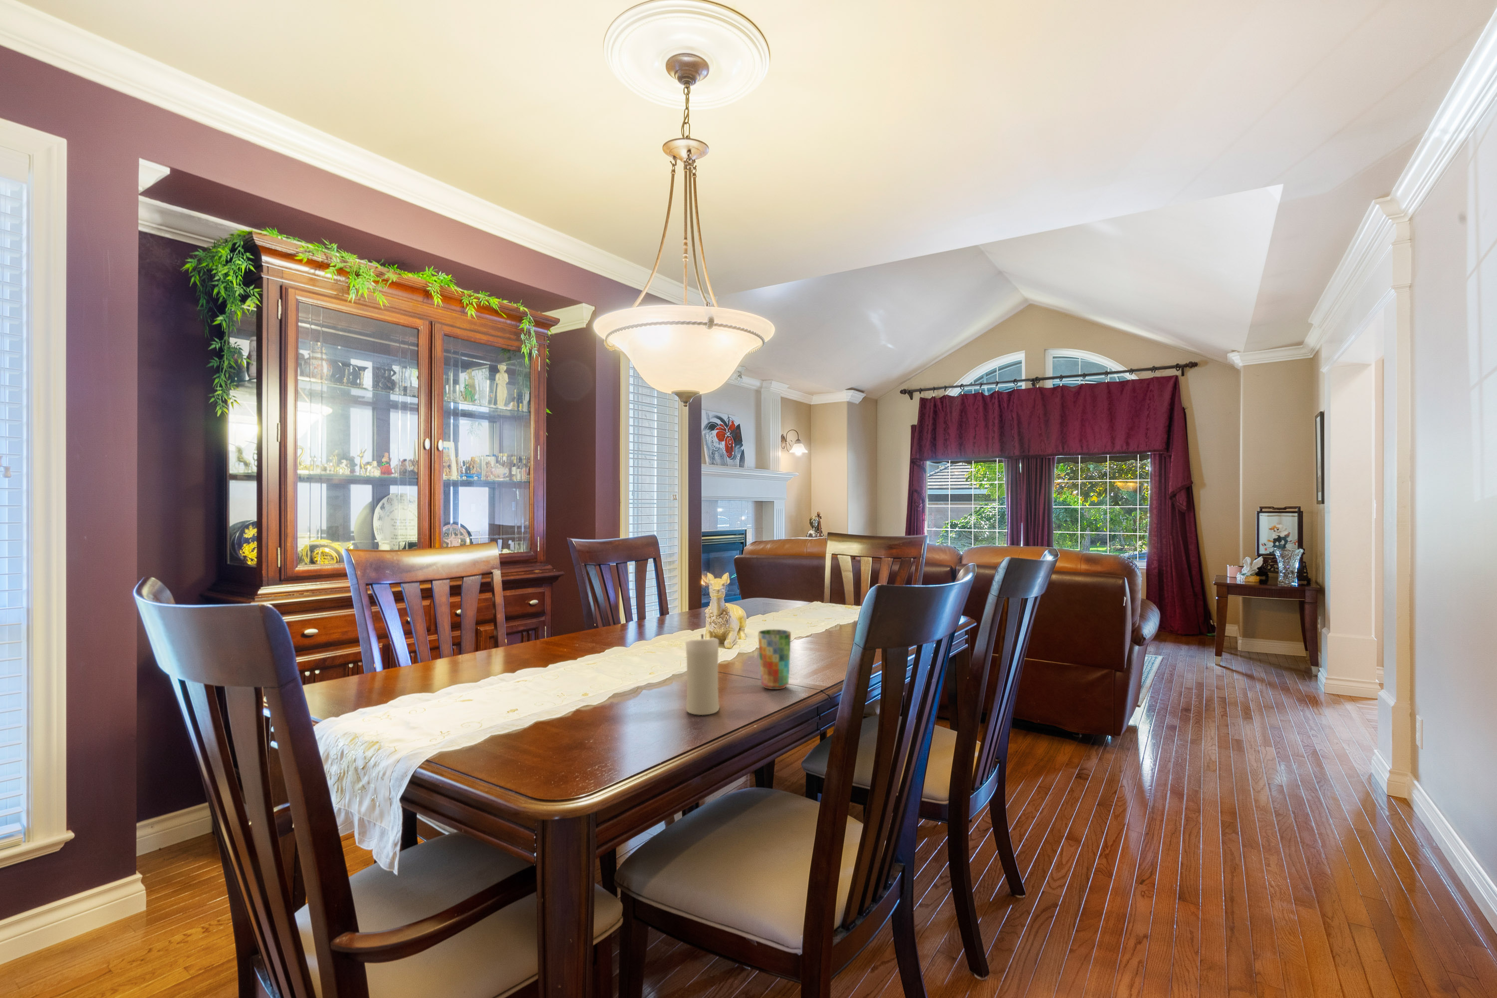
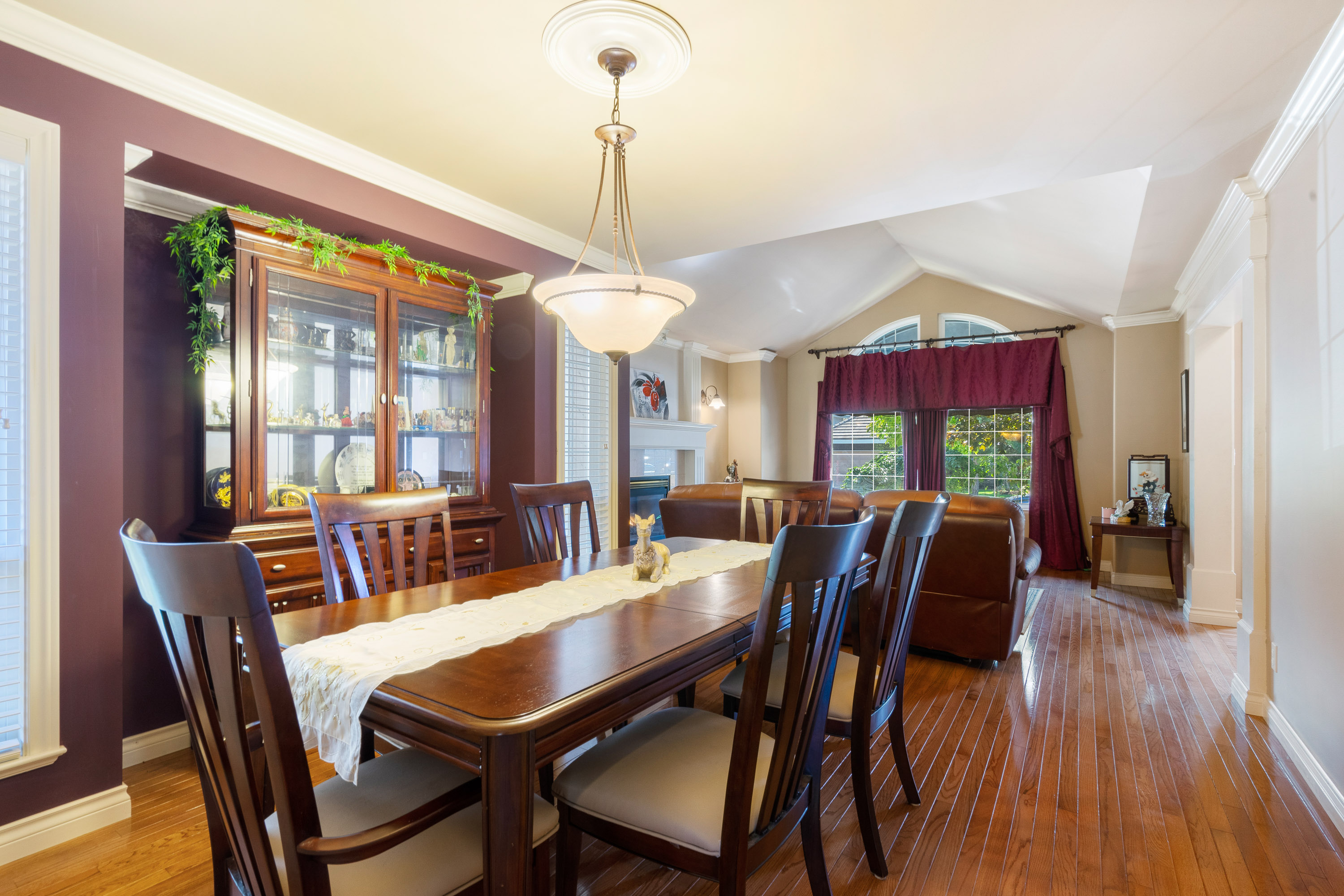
- cup (774, 659)
- candle (703, 672)
